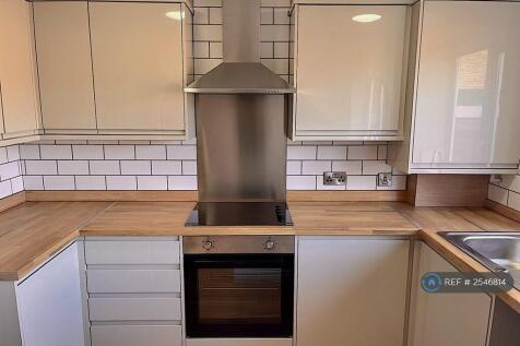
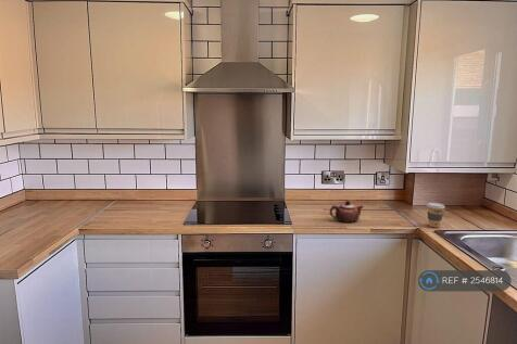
+ coffee cup (434, 215)
+ teapot (345, 209)
